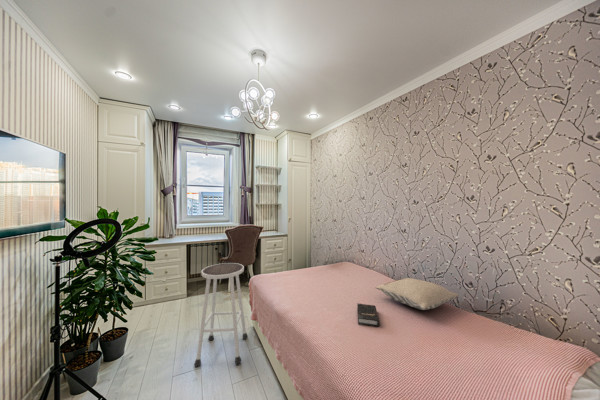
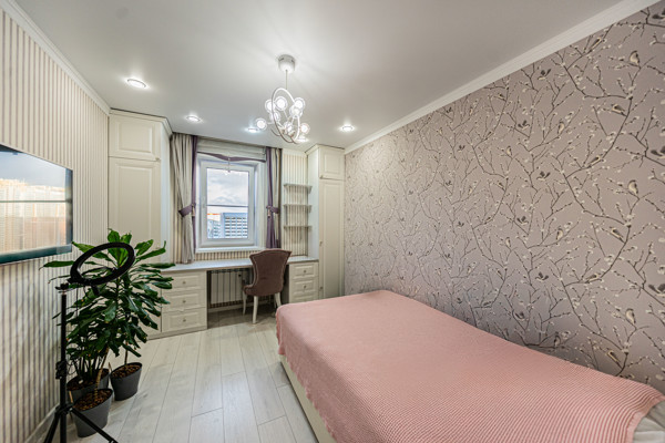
- pillow (414, 291)
- hardback book (367, 314)
- stool (223, 312)
